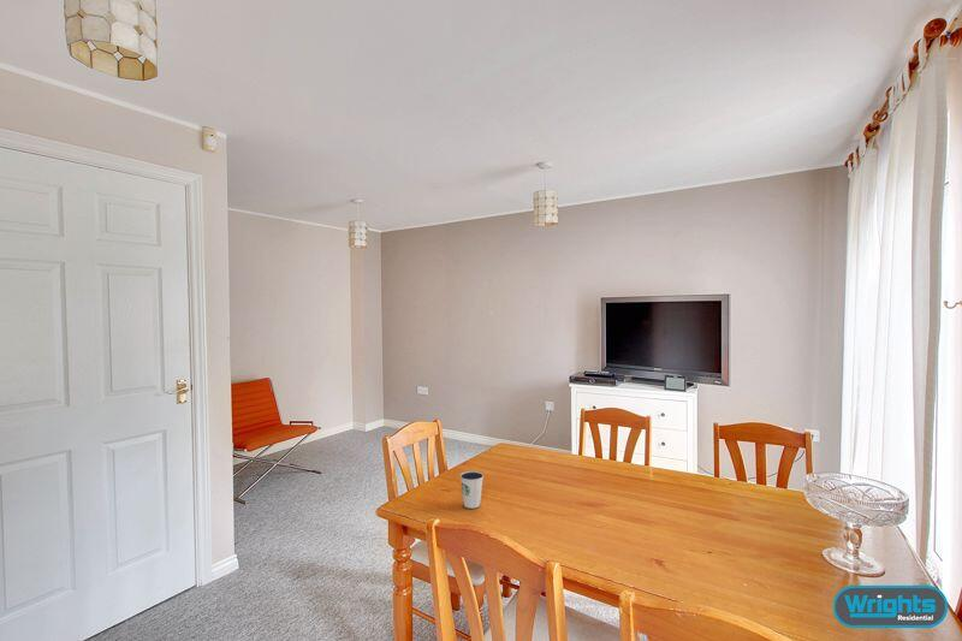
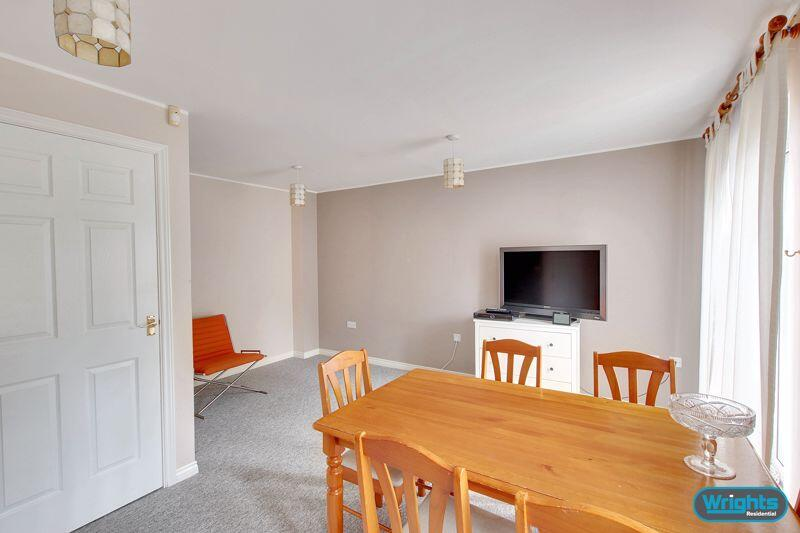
- dixie cup (471, 489)
